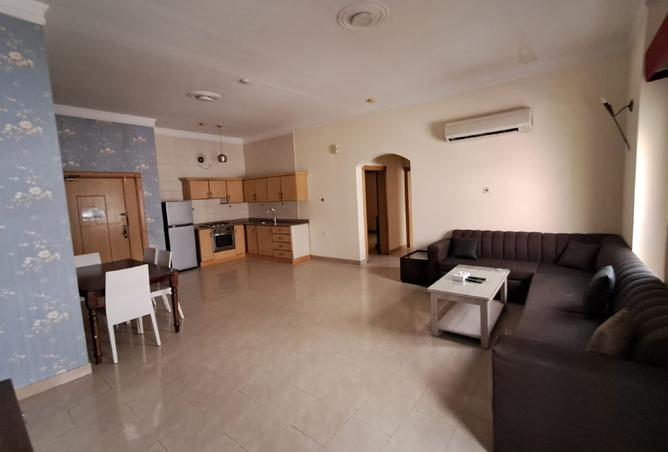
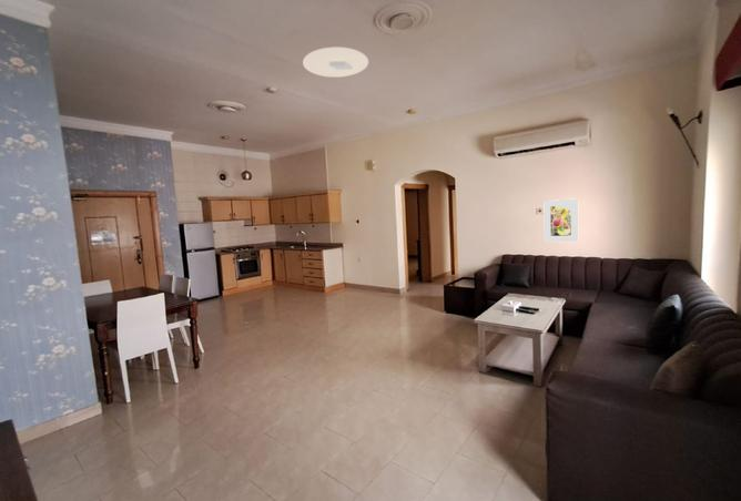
+ ceiling light (335, 60)
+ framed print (560, 221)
